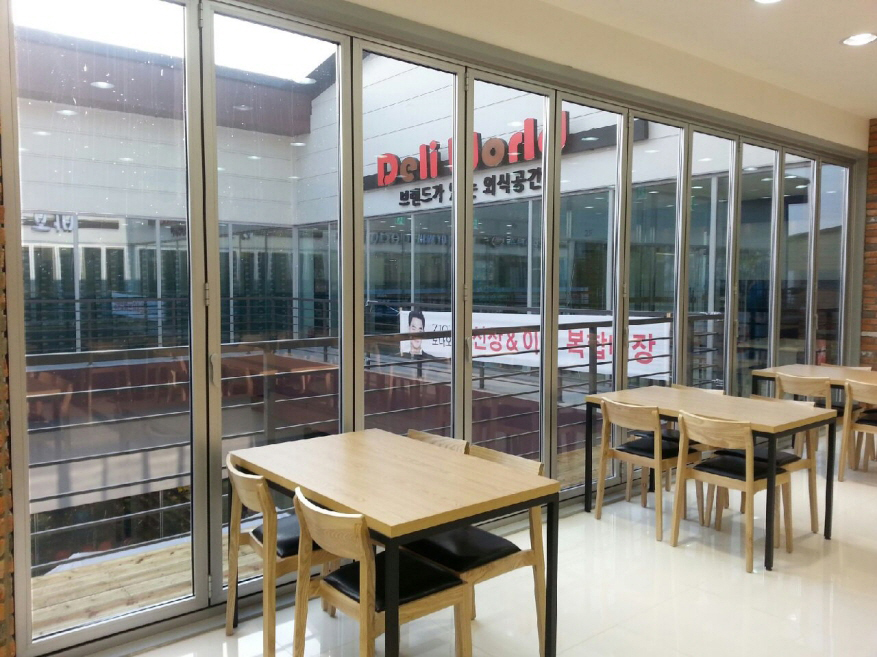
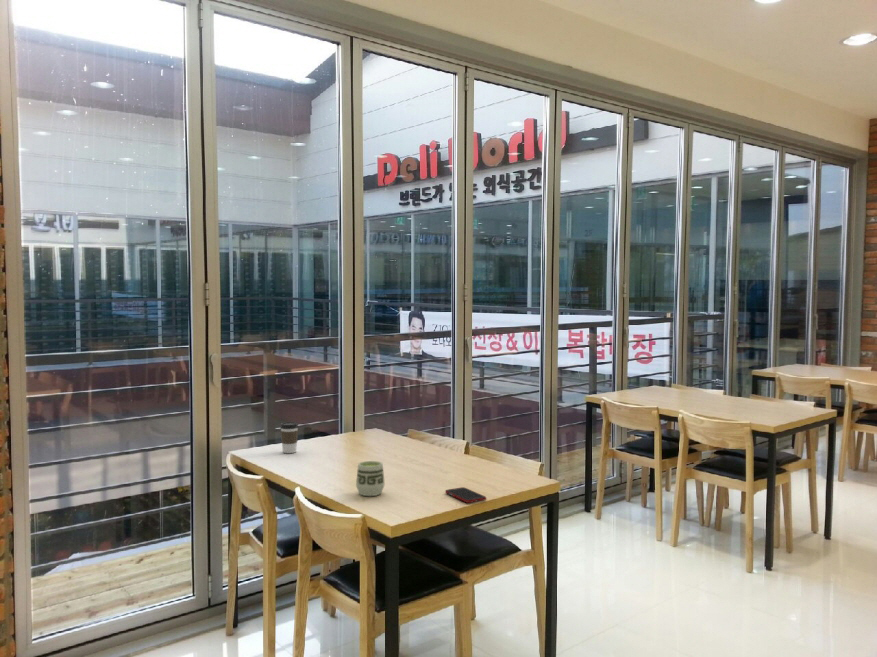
+ cup (370, 478)
+ cell phone (465, 495)
+ coffee cup (289, 437)
